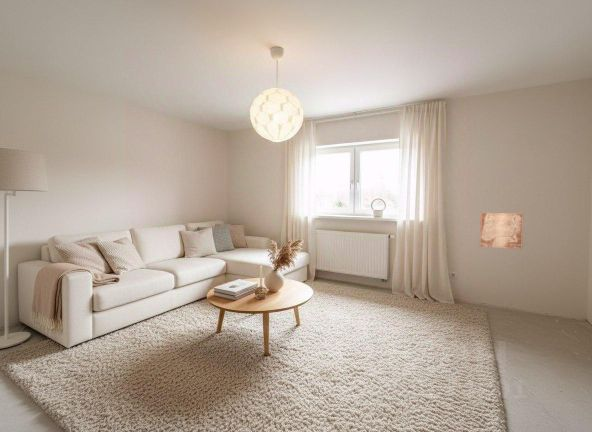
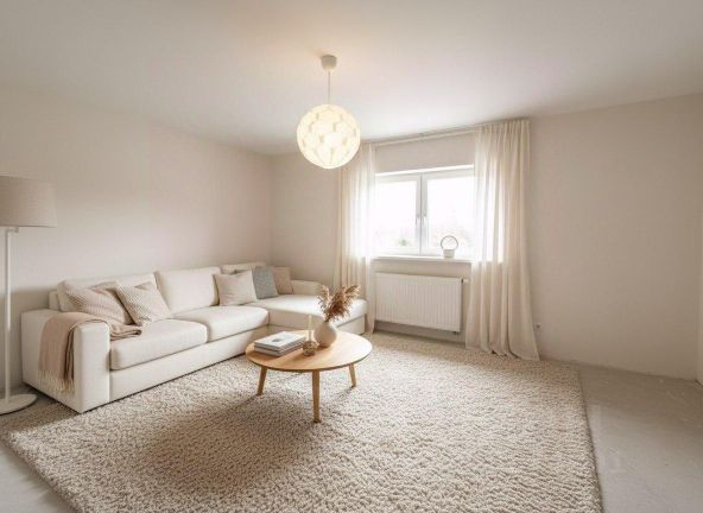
- wall art (500, 230)
